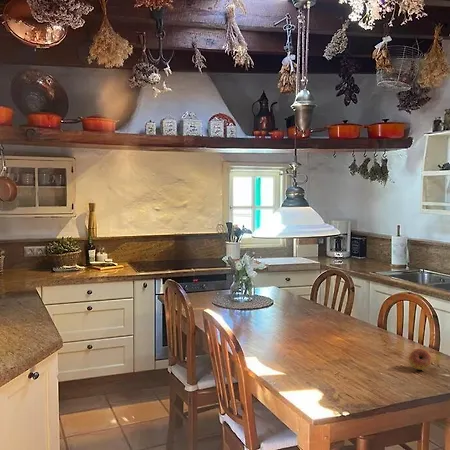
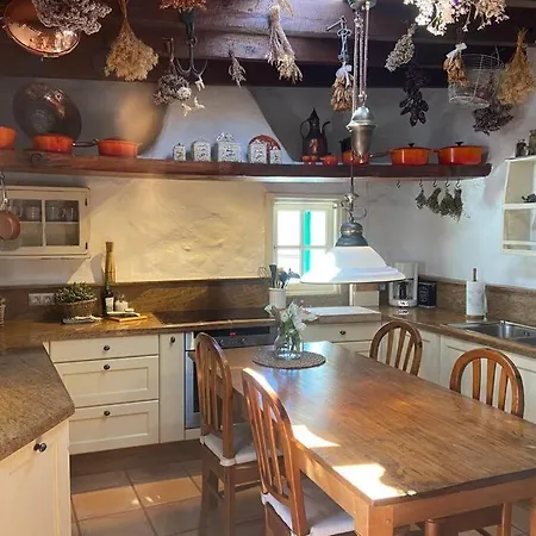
- fruit (419, 358)
